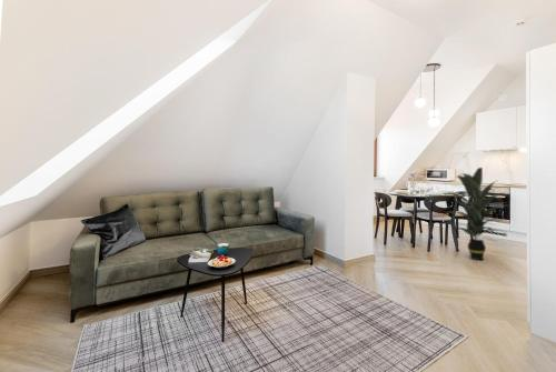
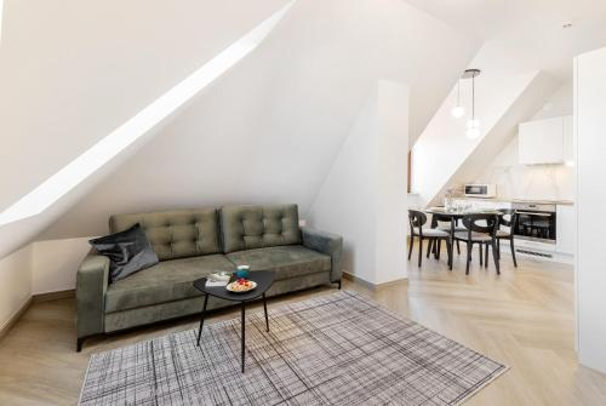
- indoor plant (475, 213)
